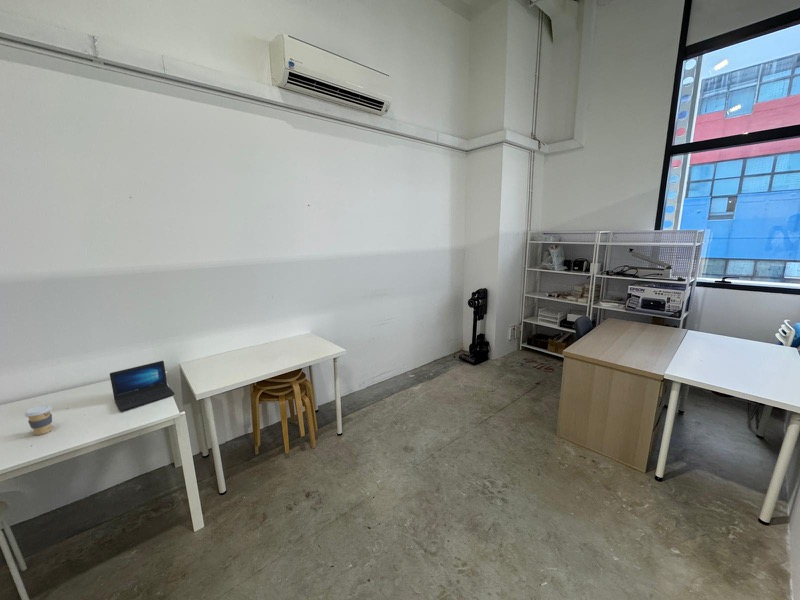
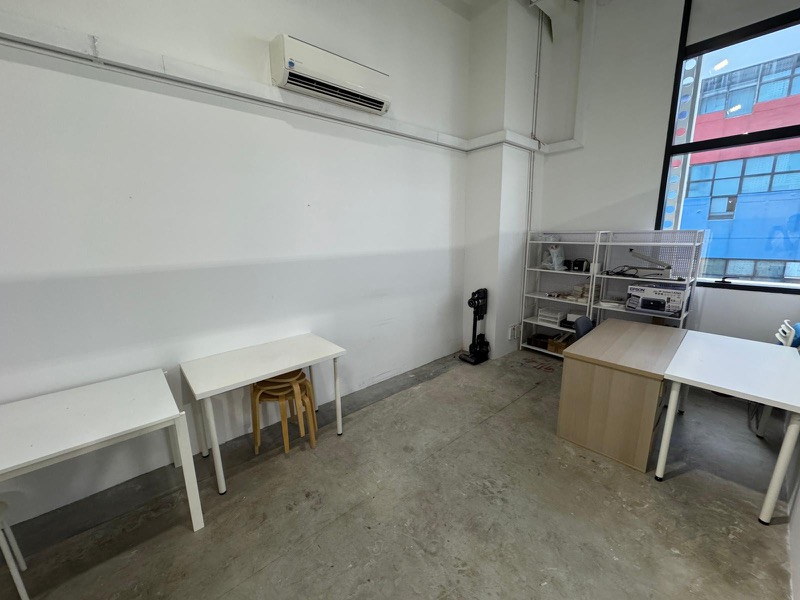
- laptop (143, 384)
- coffee cup (40, 420)
